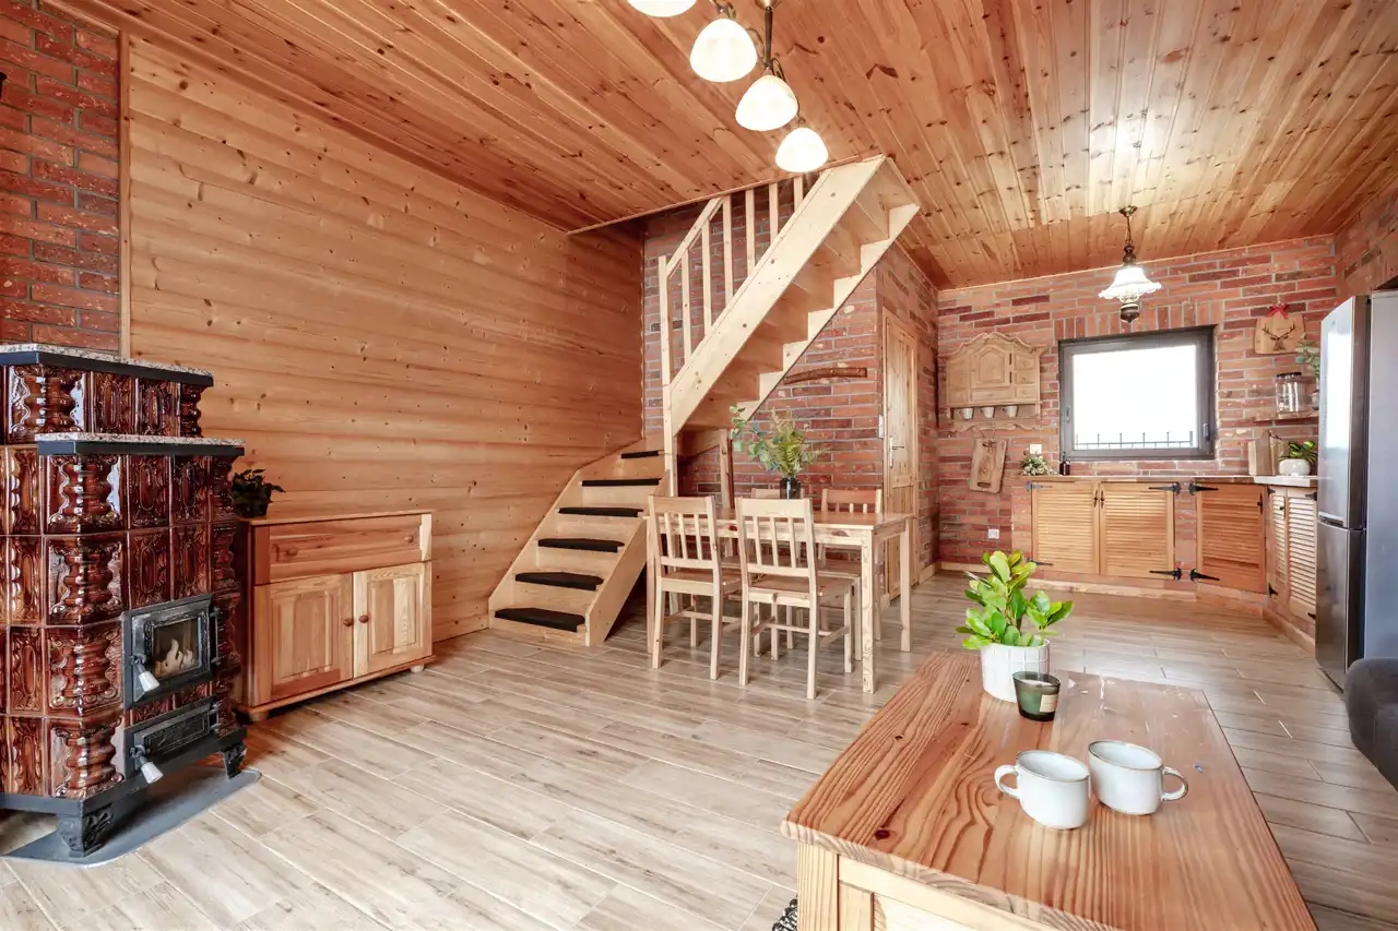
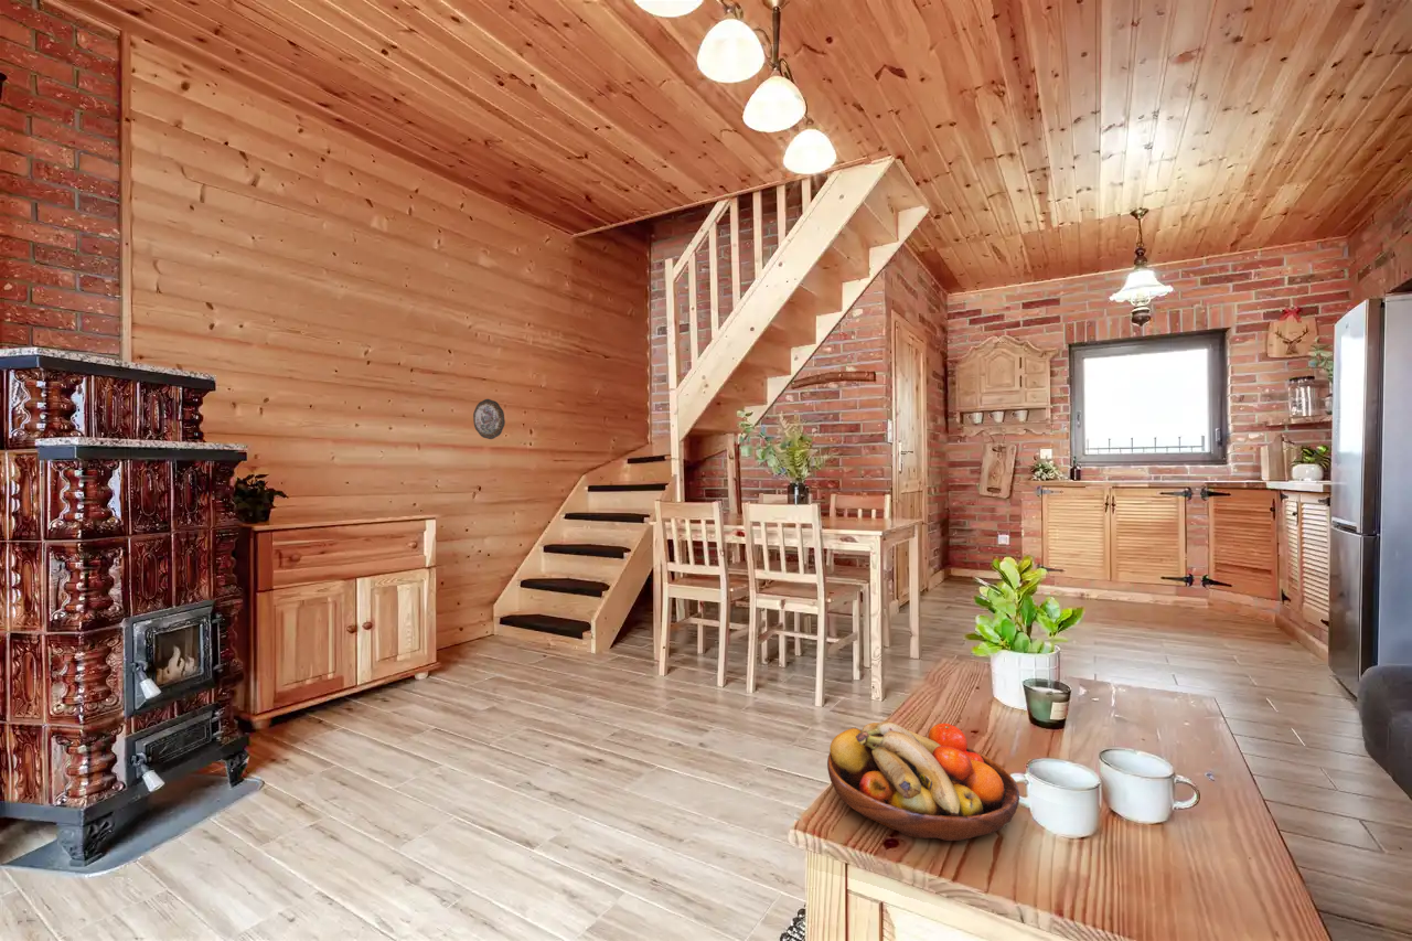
+ fruit bowl (919, 763)
+ decorative plate (488, 419)
